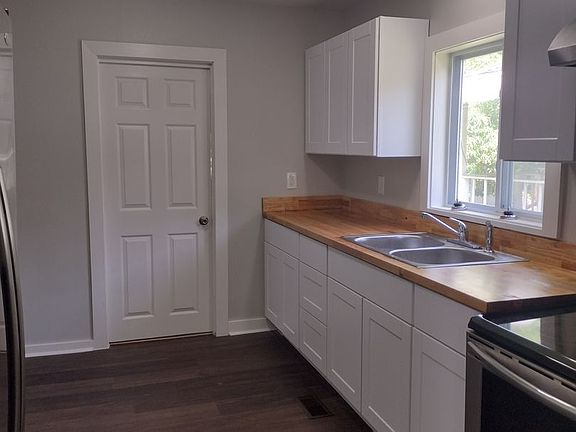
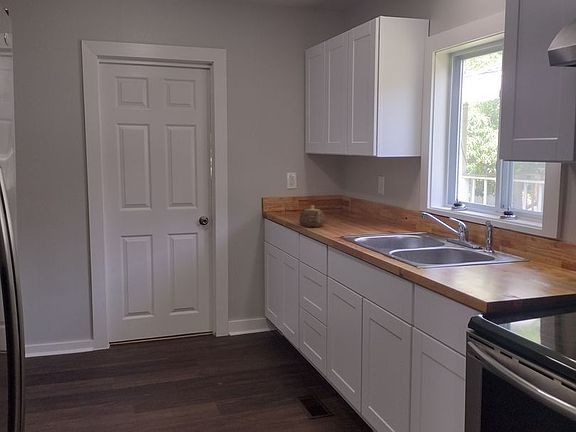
+ teapot (312, 215)
